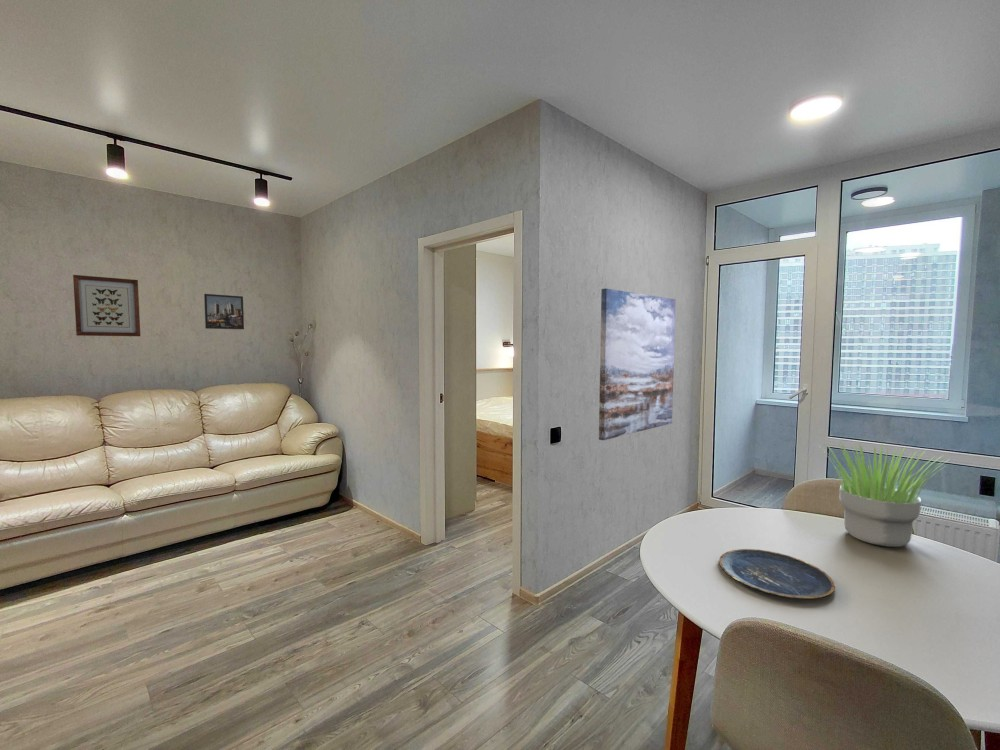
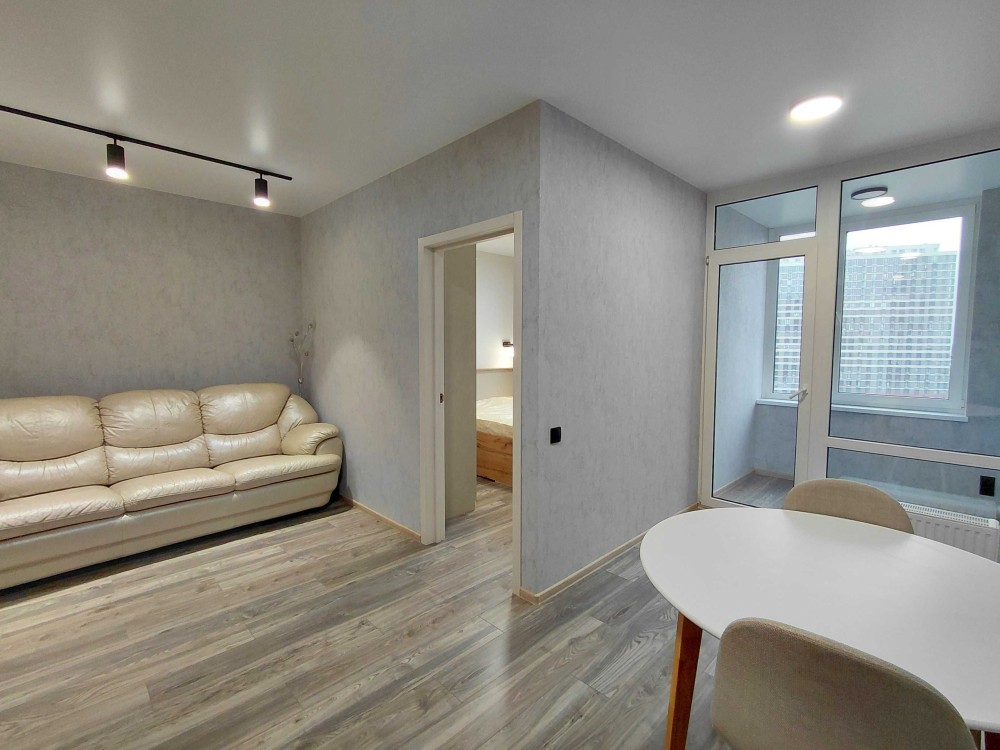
- potted plant (877, 494)
- wall art (108, 306)
- plate (773, 573)
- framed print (224, 312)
- wall art (640, 363)
